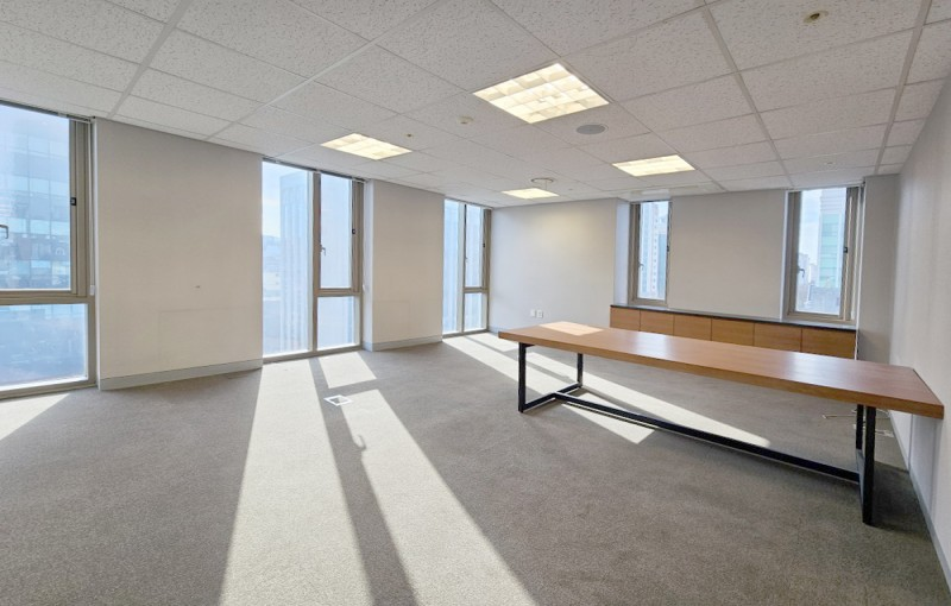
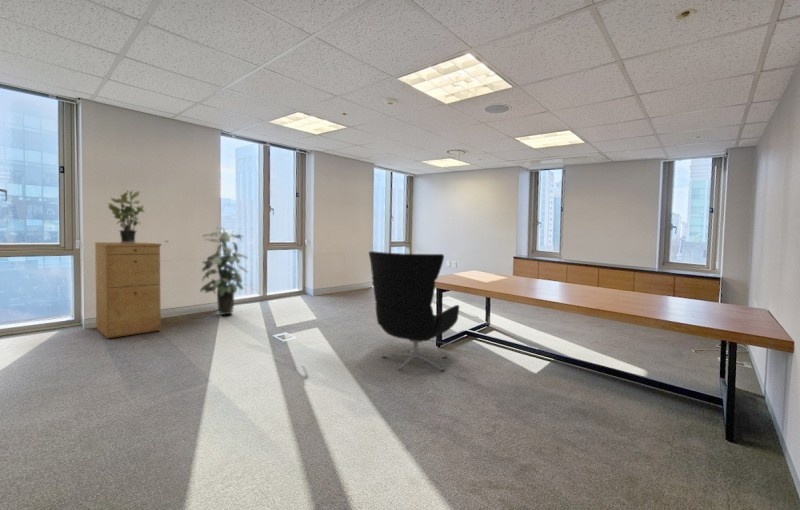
+ filing cabinet (128, 286)
+ indoor plant (223, 271)
+ potted plant (125, 216)
+ office chair (415, 307)
